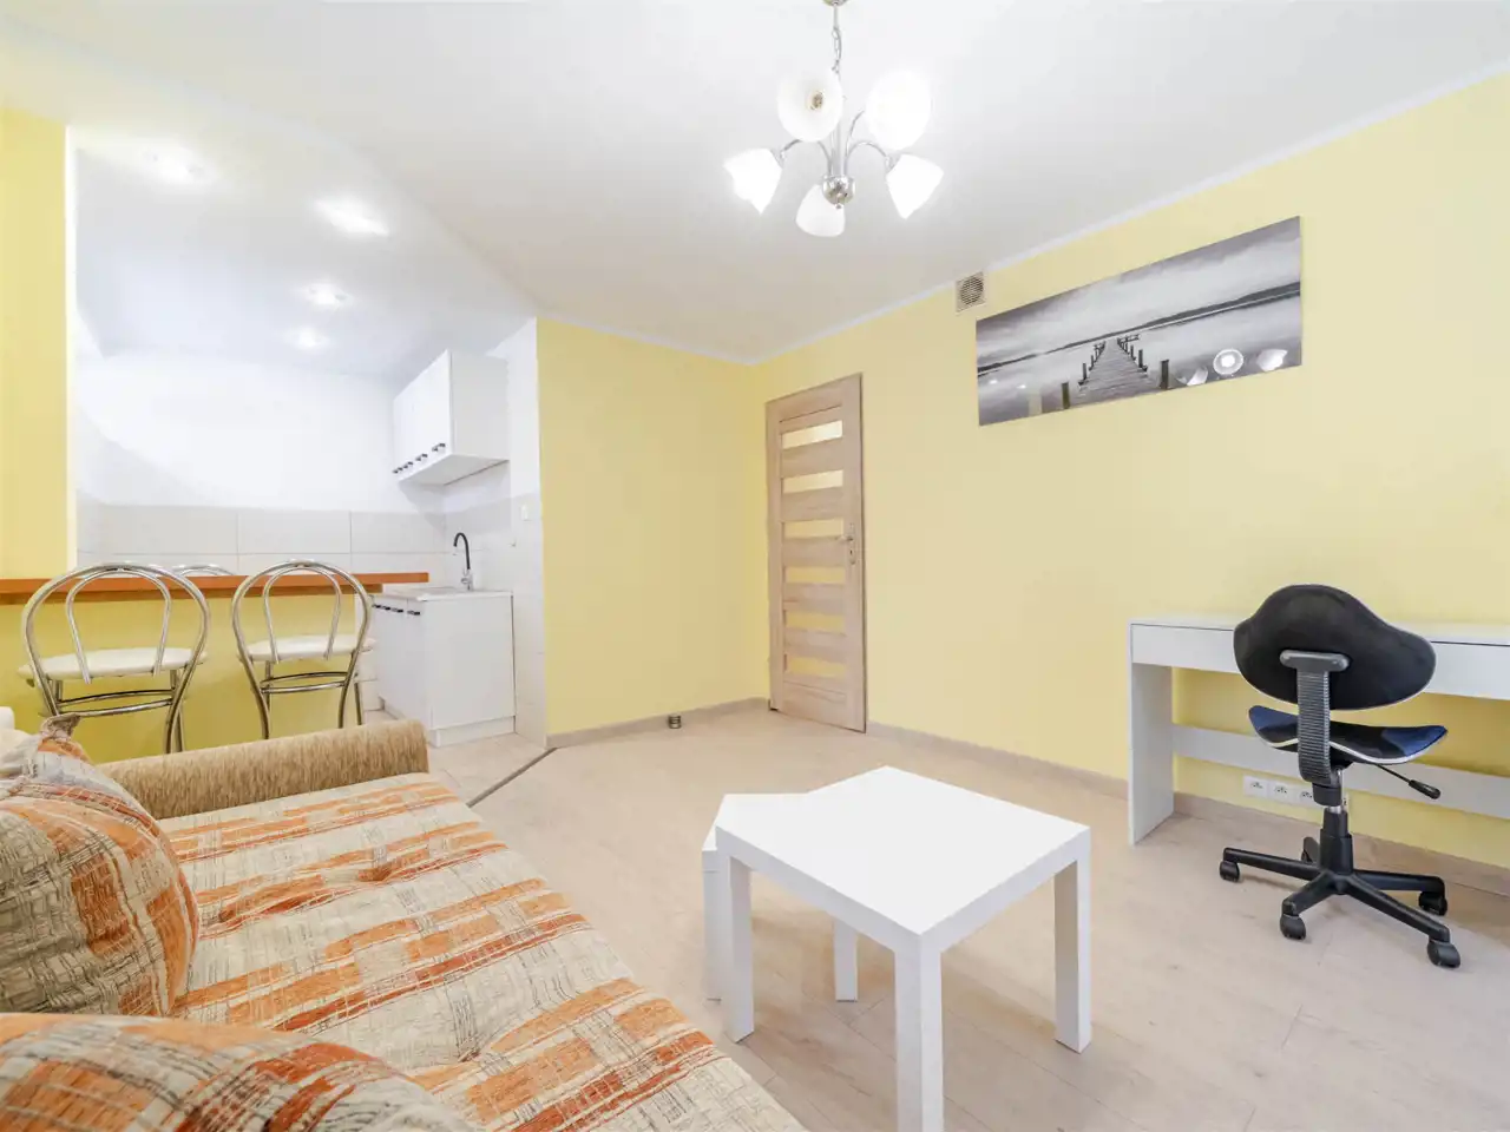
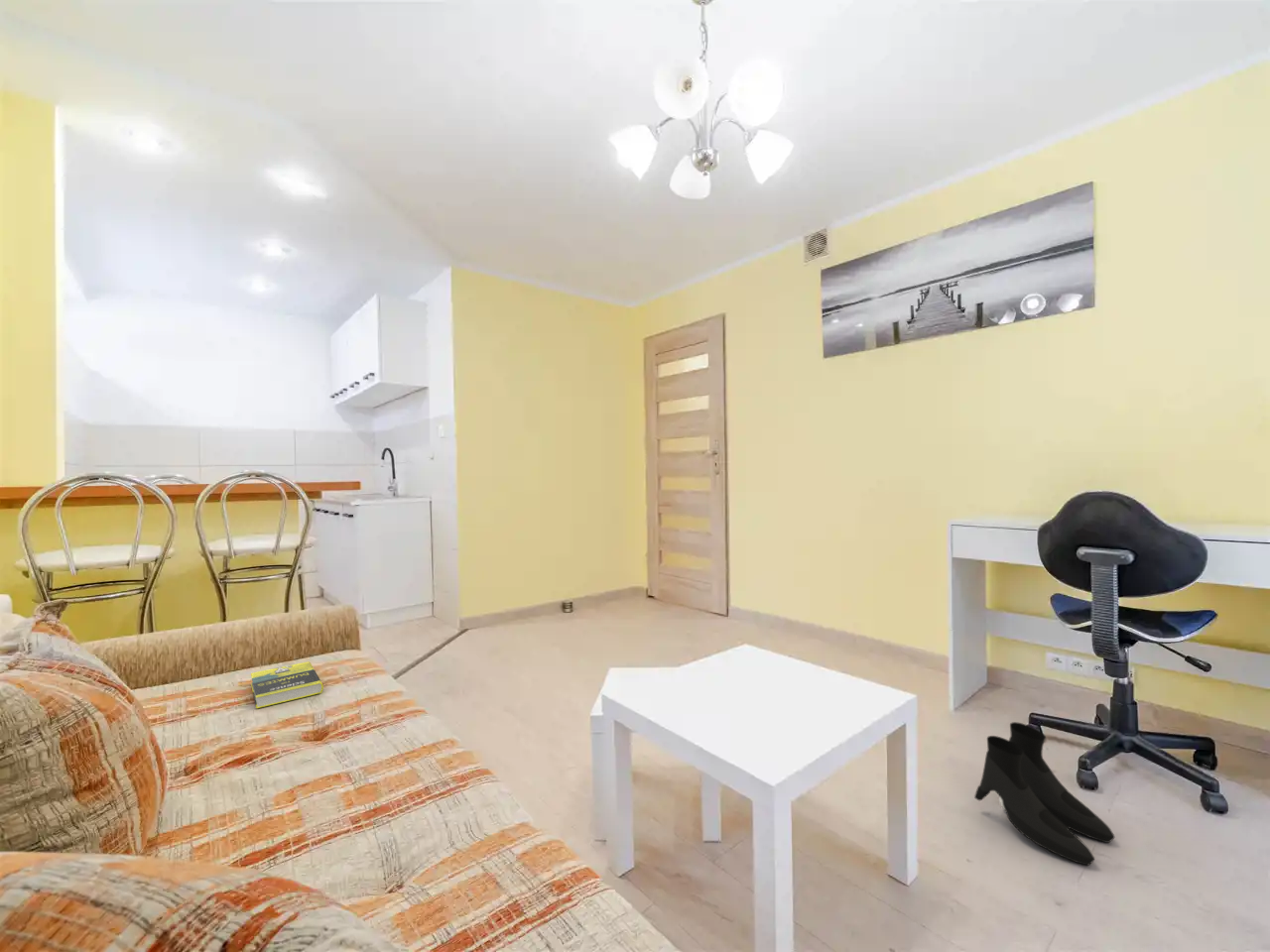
+ boots (1040, 781)
+ book (286, 682)
